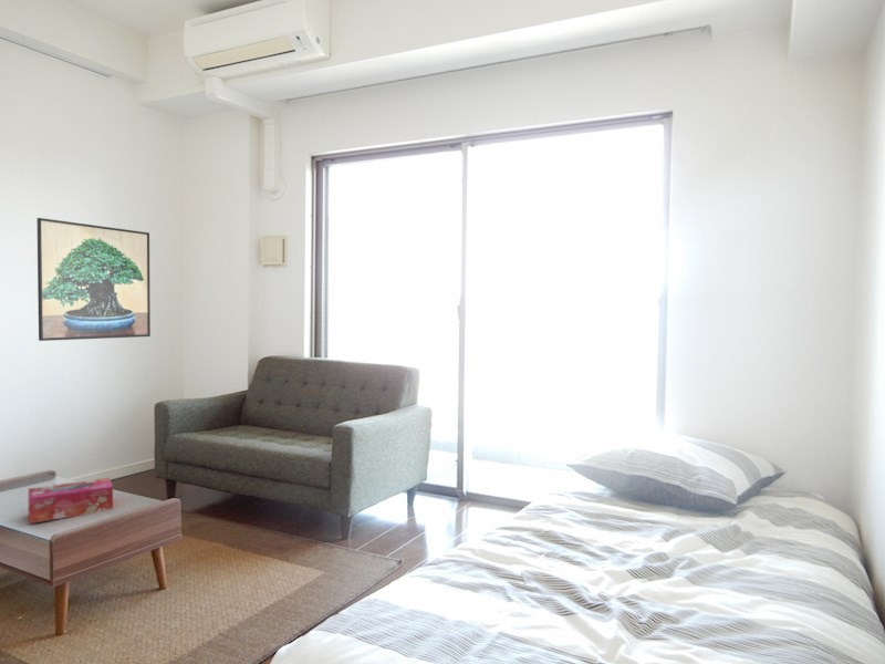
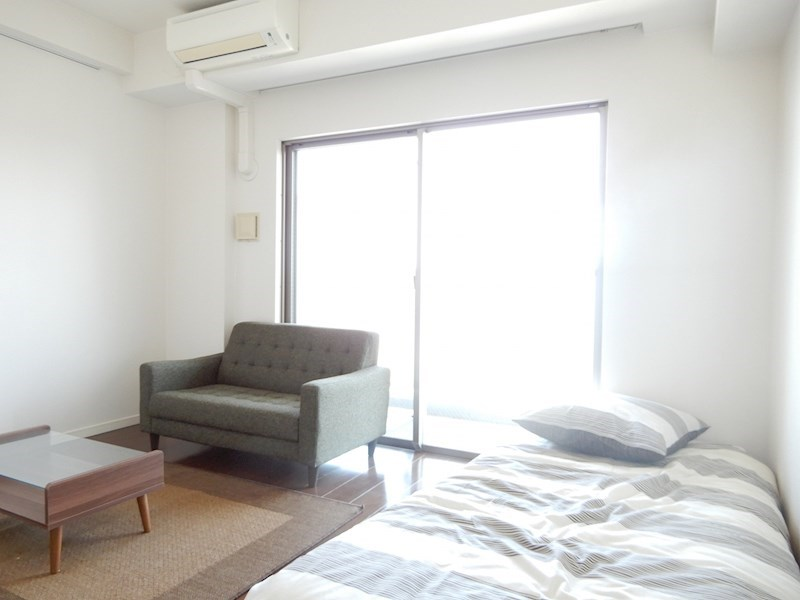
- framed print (98, 282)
- tissue box (71, 499)
